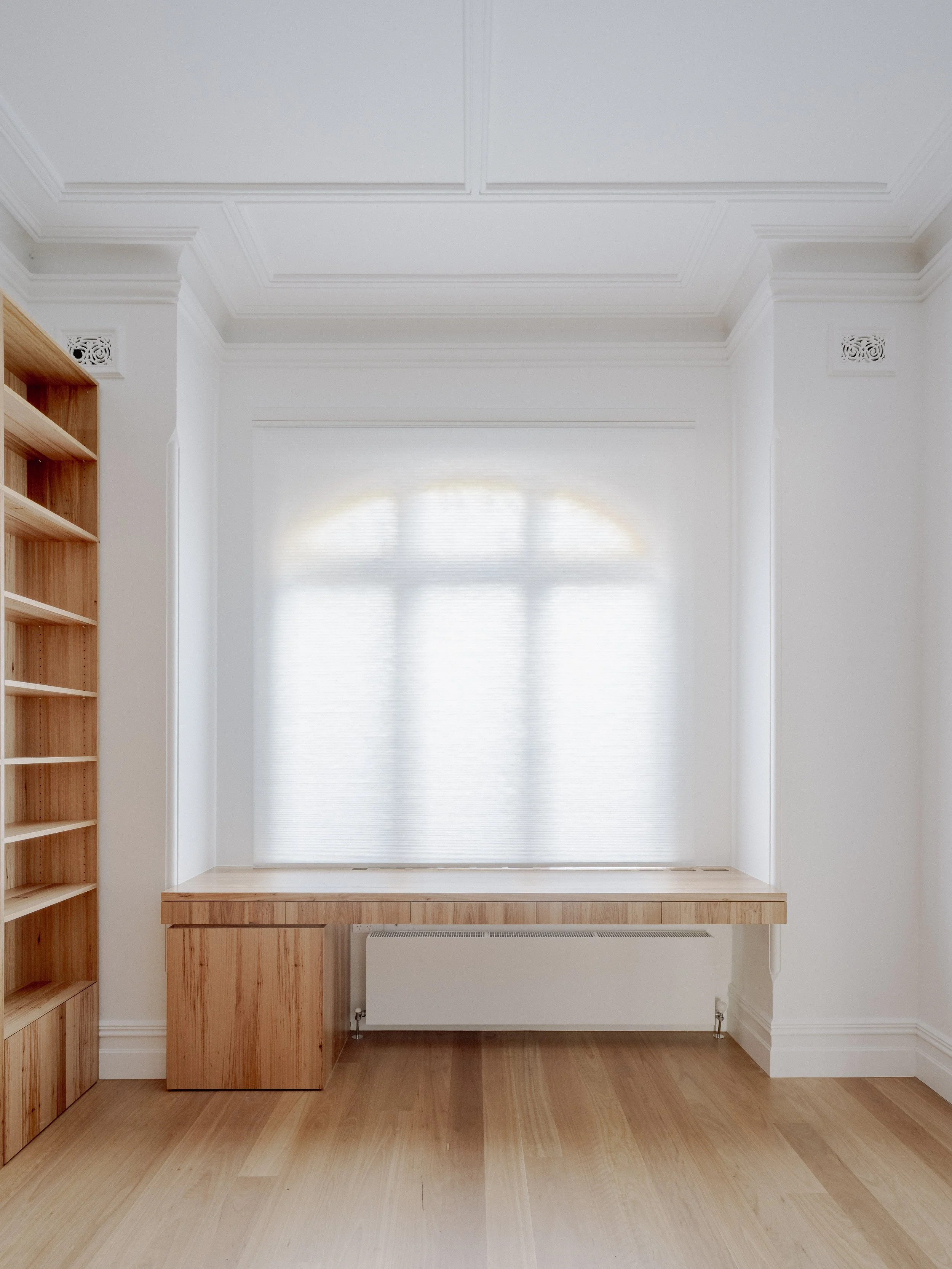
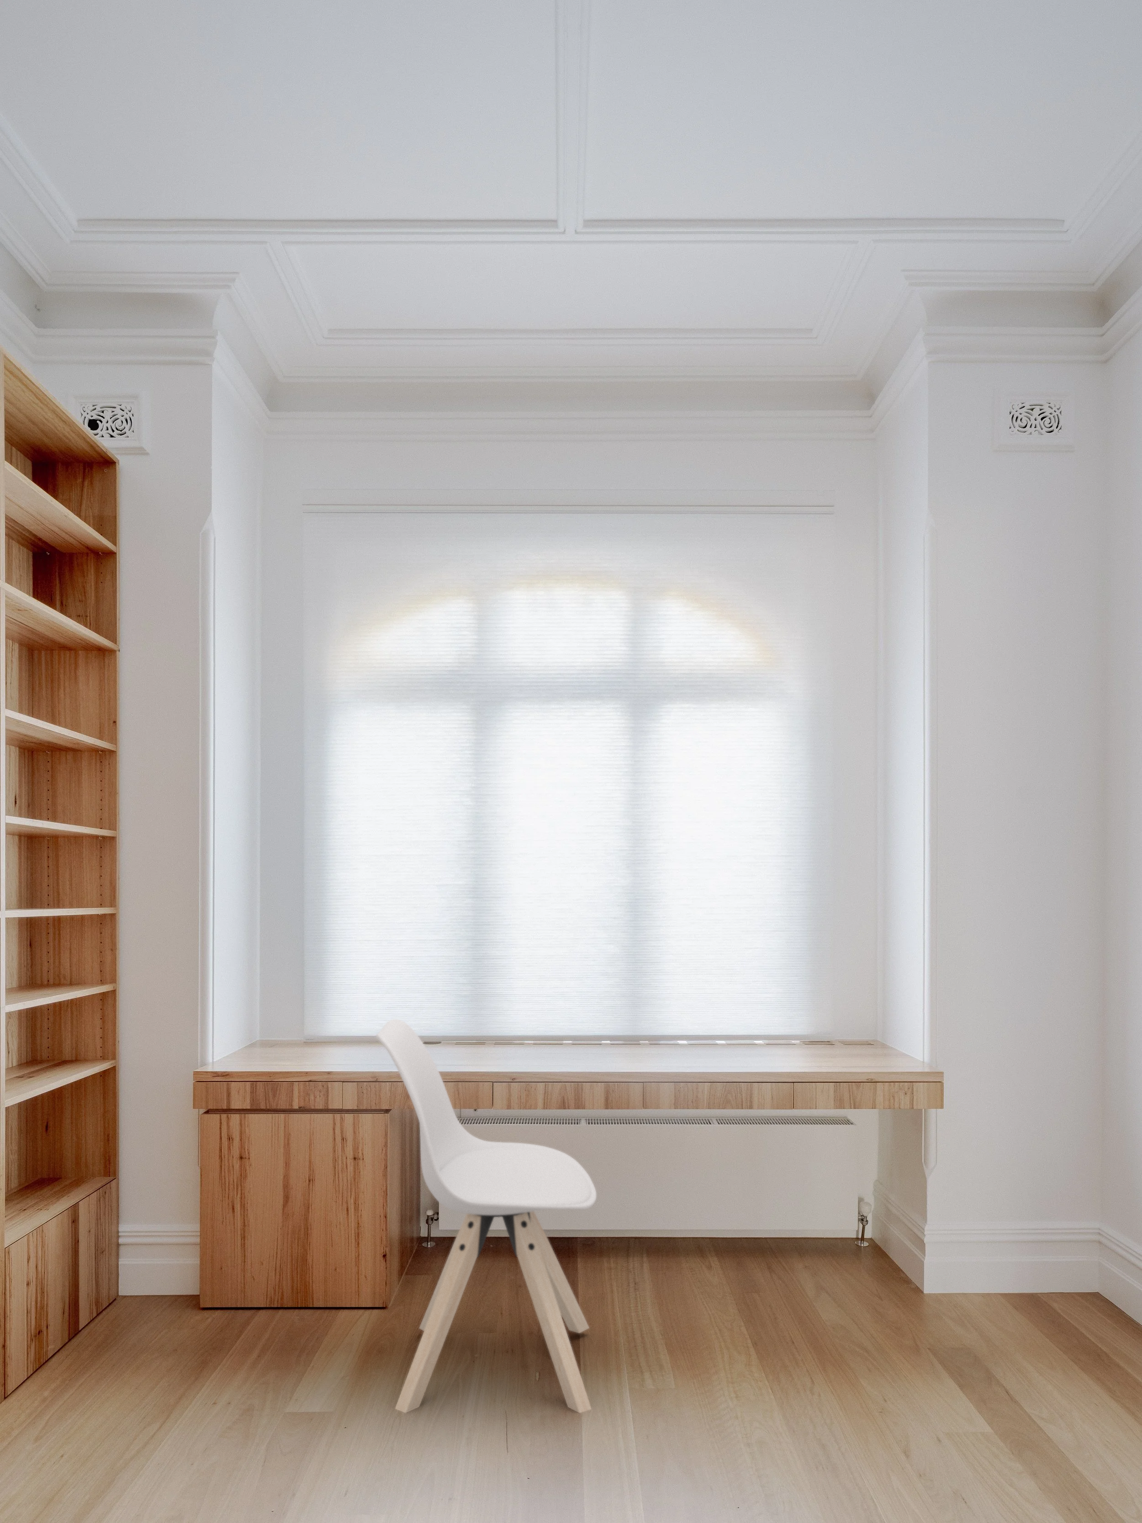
+ chair (487, 1197)
